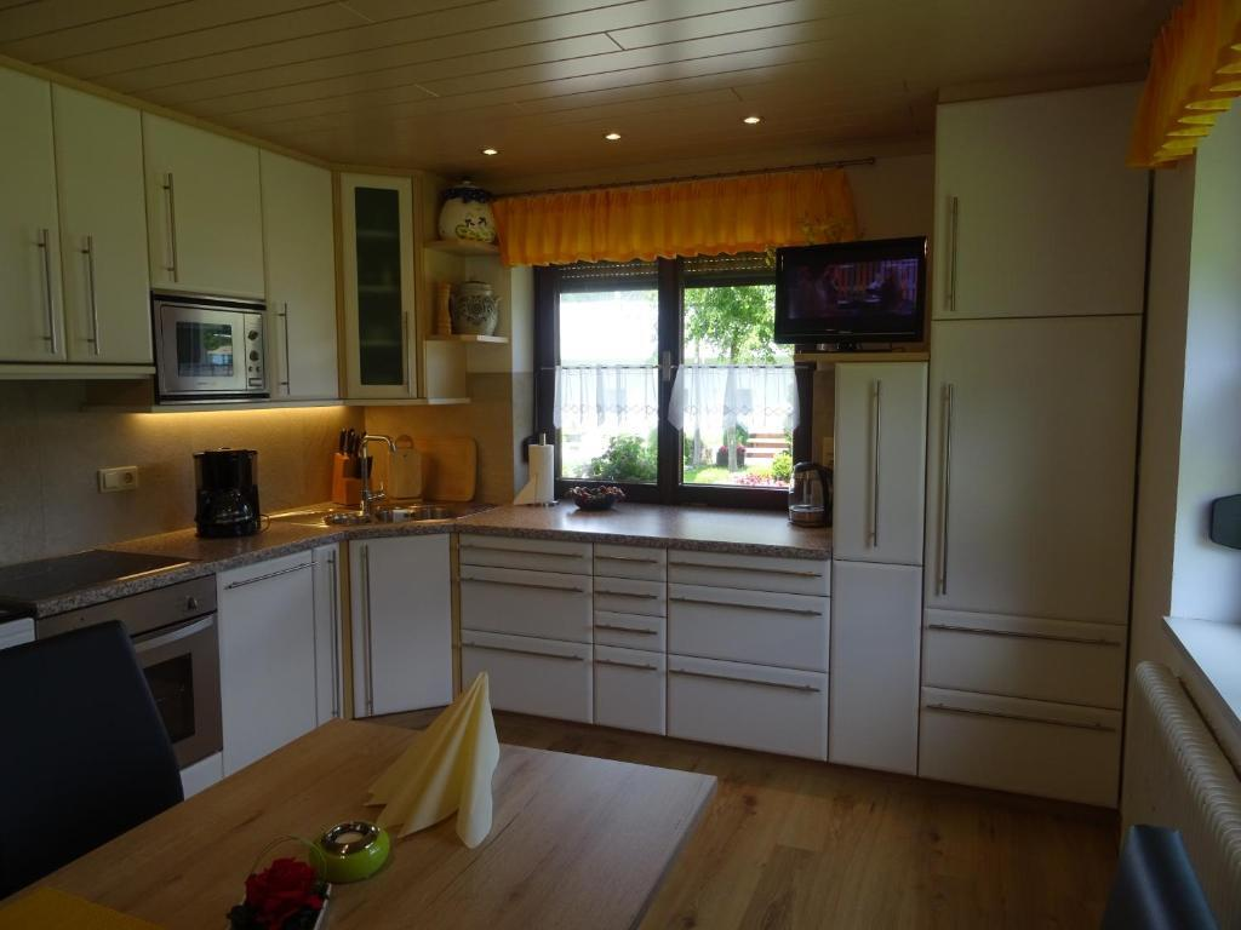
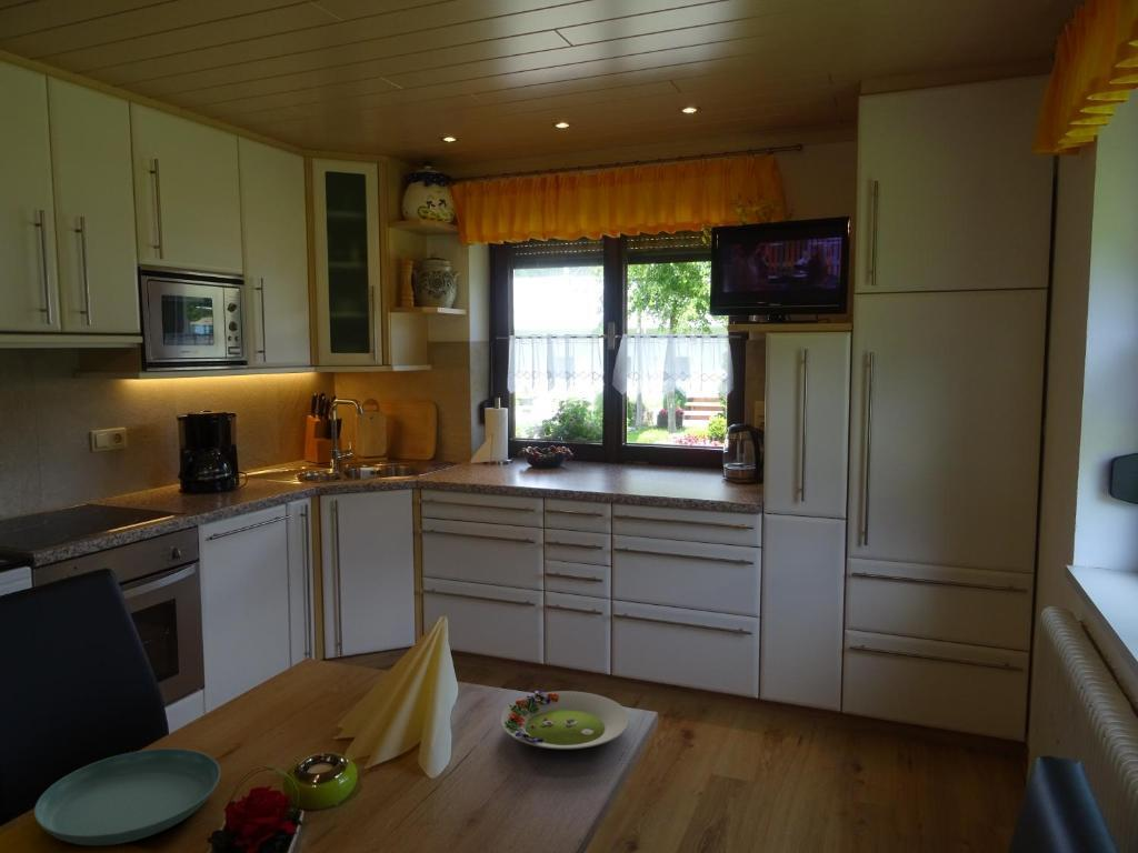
+ salad plate (565, 721)
+ saucer (132, 796)
